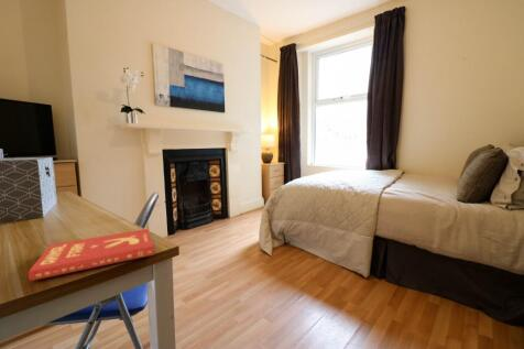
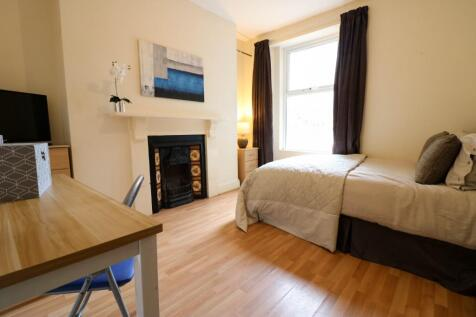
- book (101, 249)
